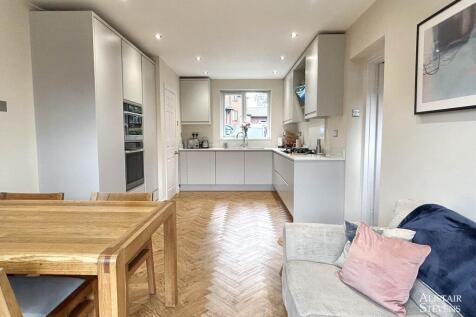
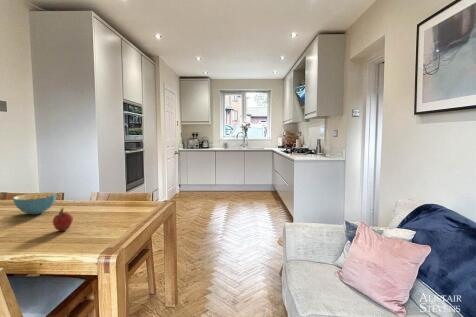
+ fruit (62, 219)
+ cereal bowl (35, 204)
